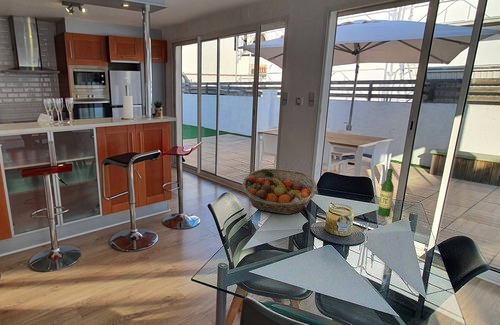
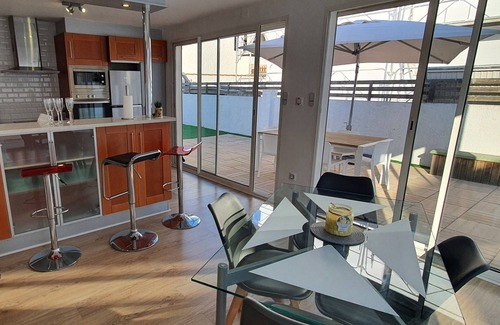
- wine bottle (386, 192)
- fruit basket (278, 190)
